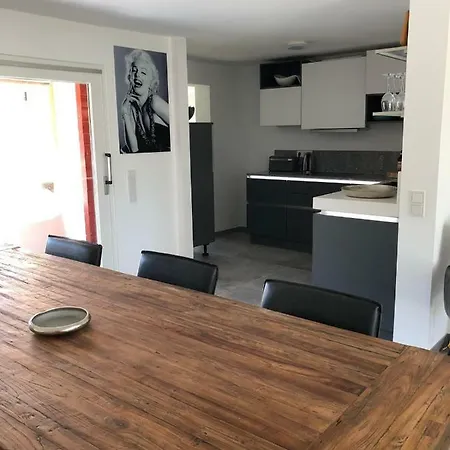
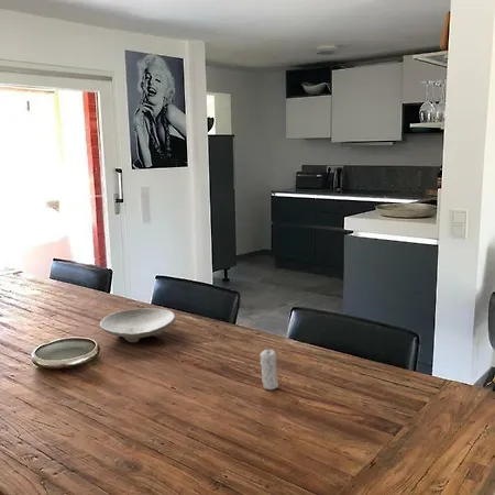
+ candle (268, 365)
+ bowl (139, 327)
